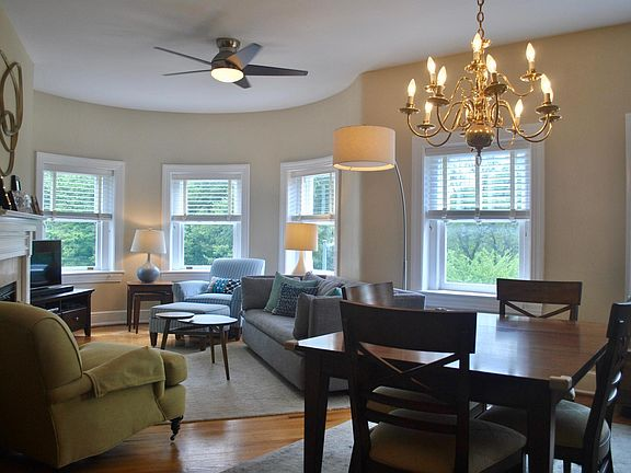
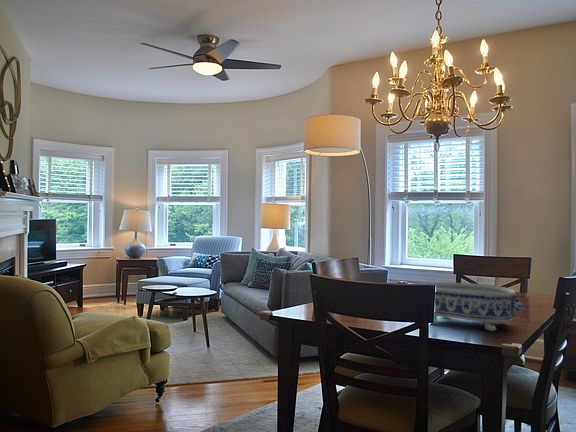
+ decorative bowl (465, 304)
